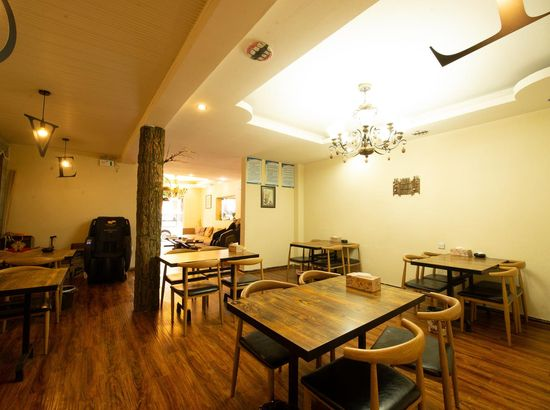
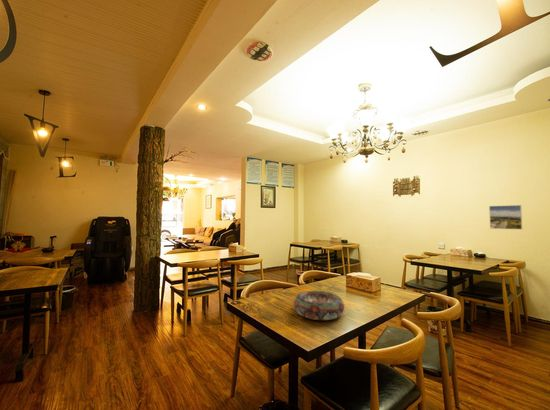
+ decorative bowl (318, 304)
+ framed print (505, 217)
